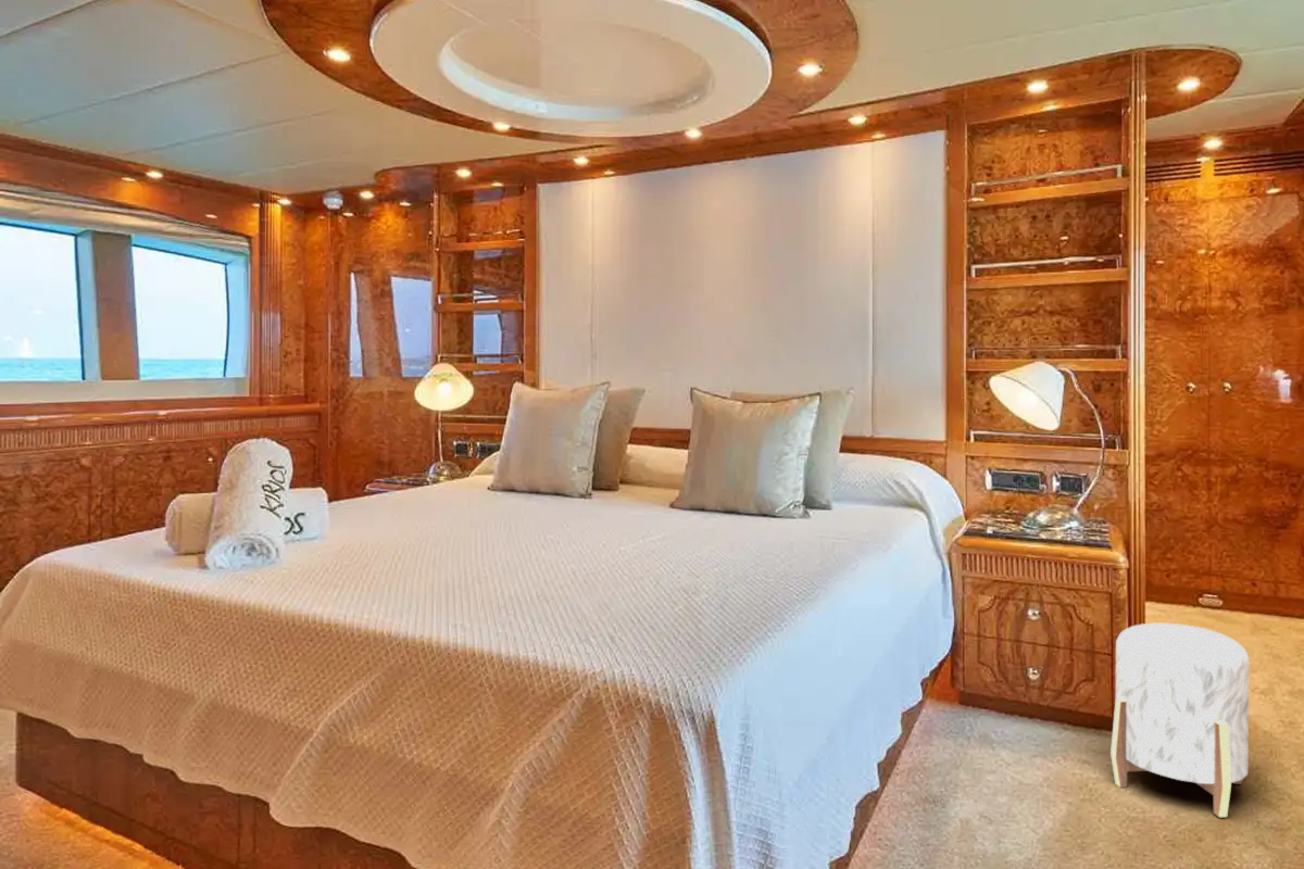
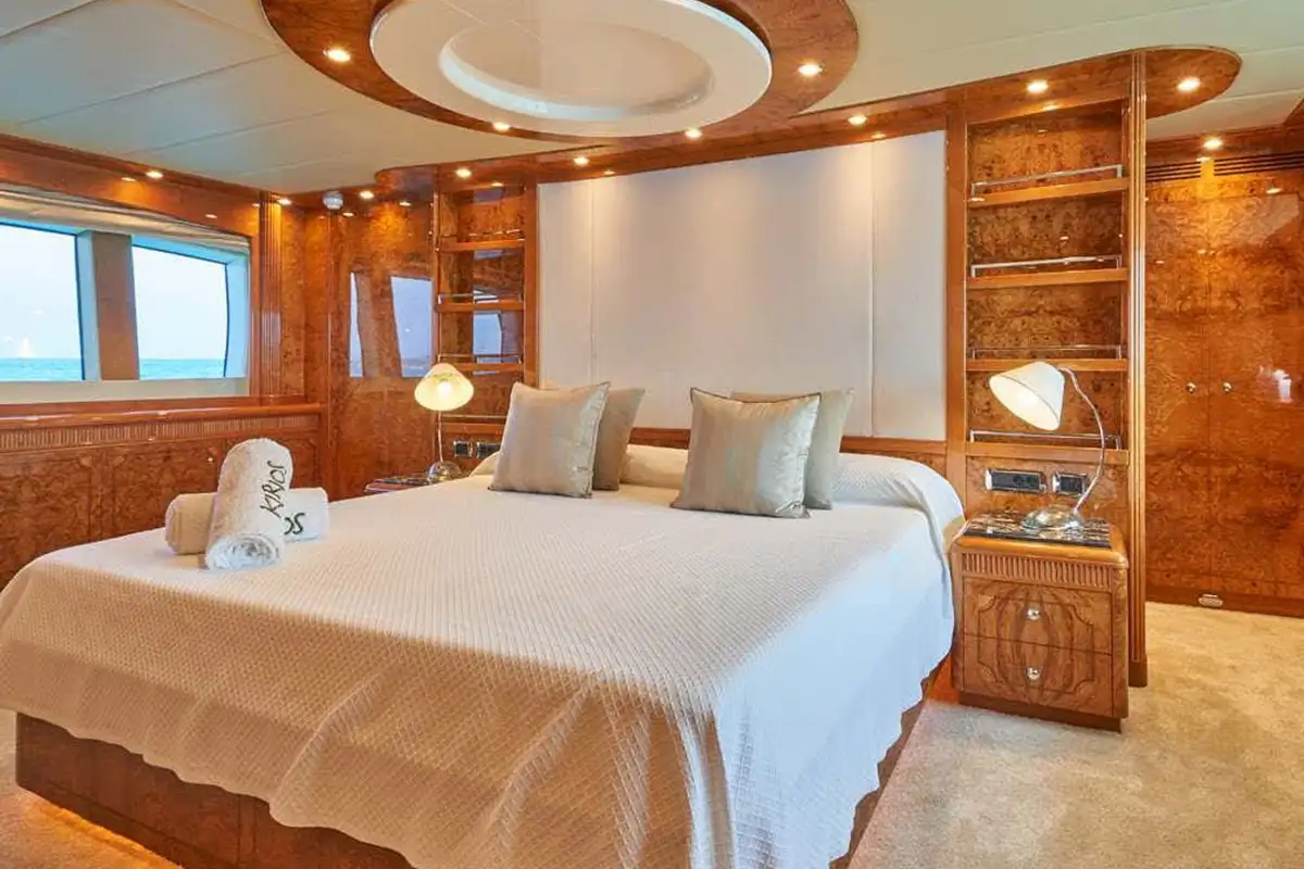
- stool (1180, 707)
